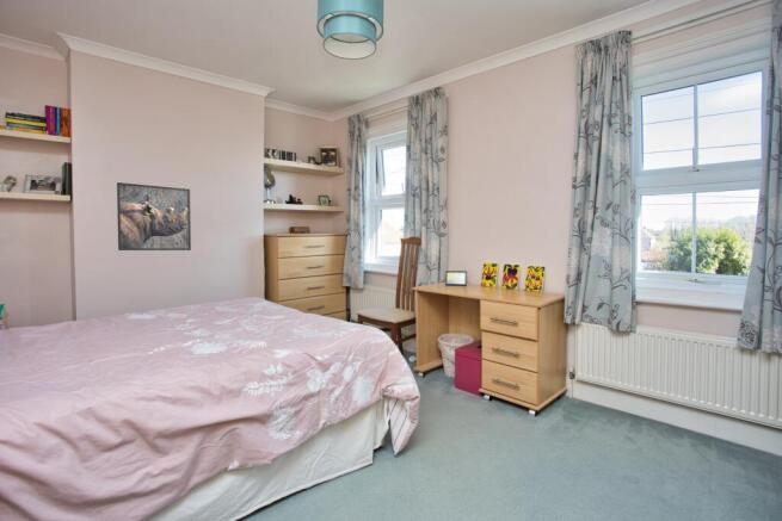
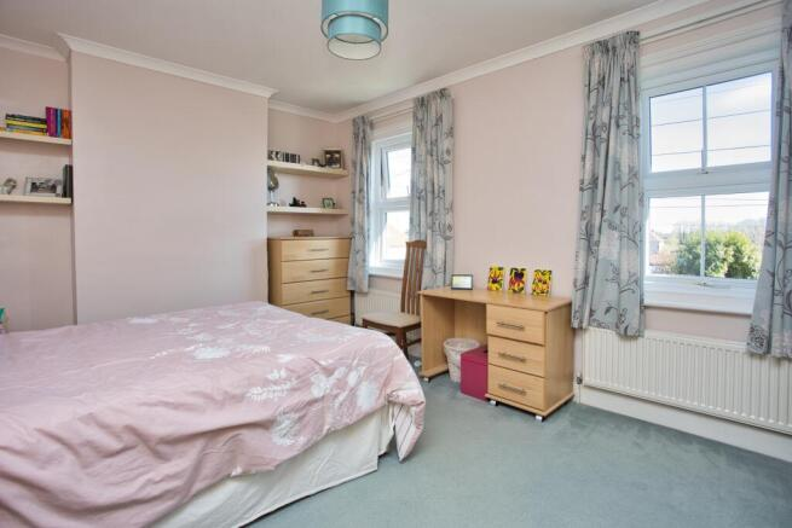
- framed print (155, 218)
